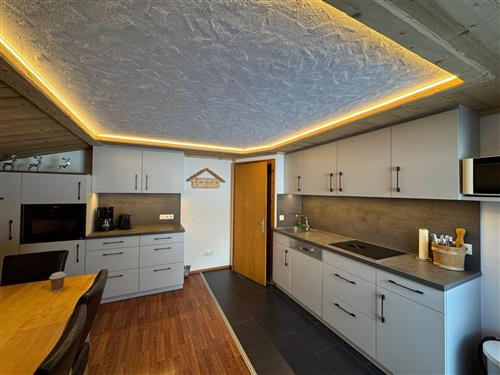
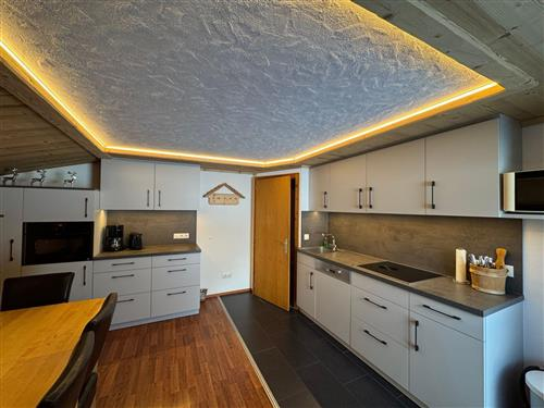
- coffee cup (57, 281)
